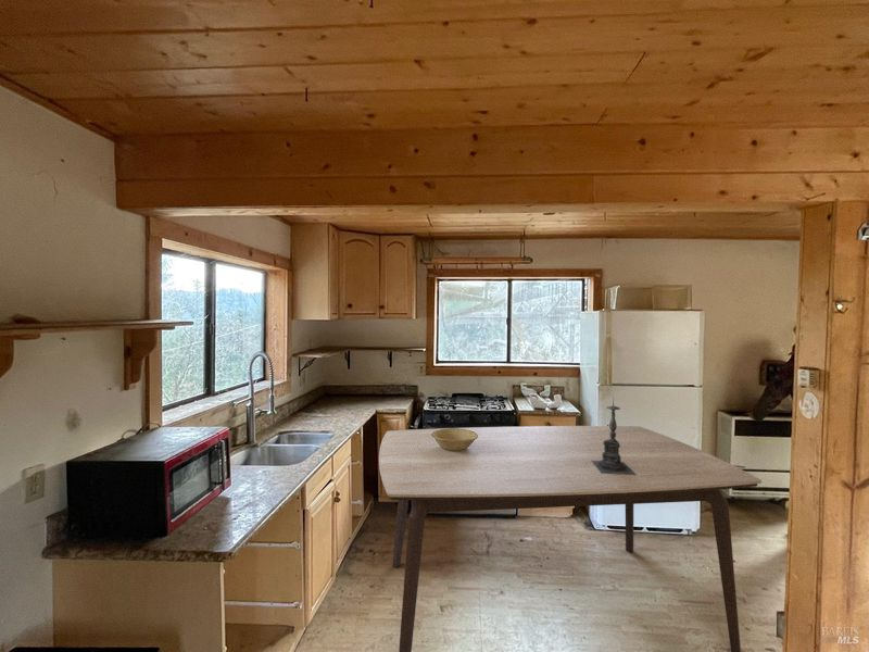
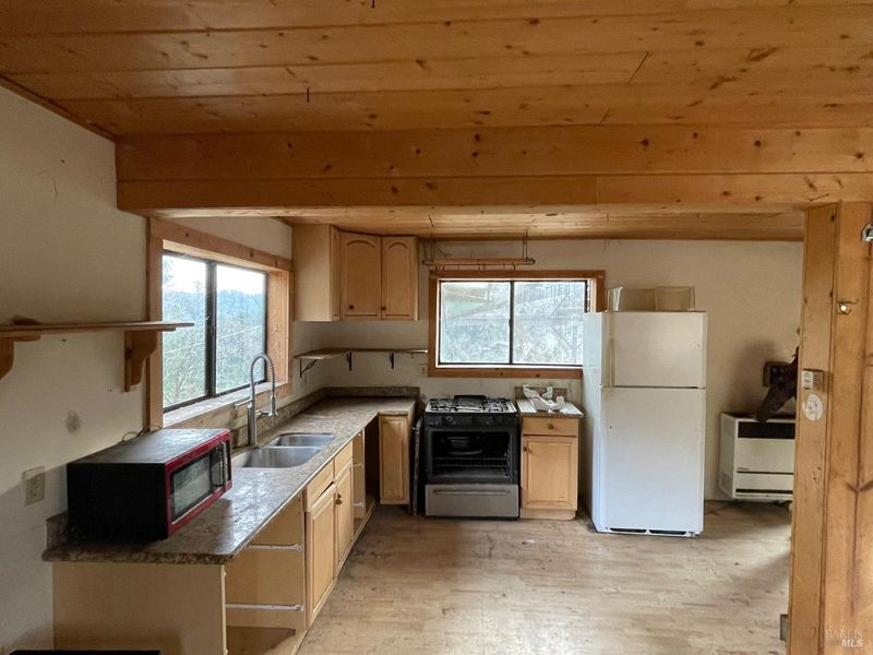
- dining table (542, 506)
- bowl (454, 440)
- candle holder (614, 431)
